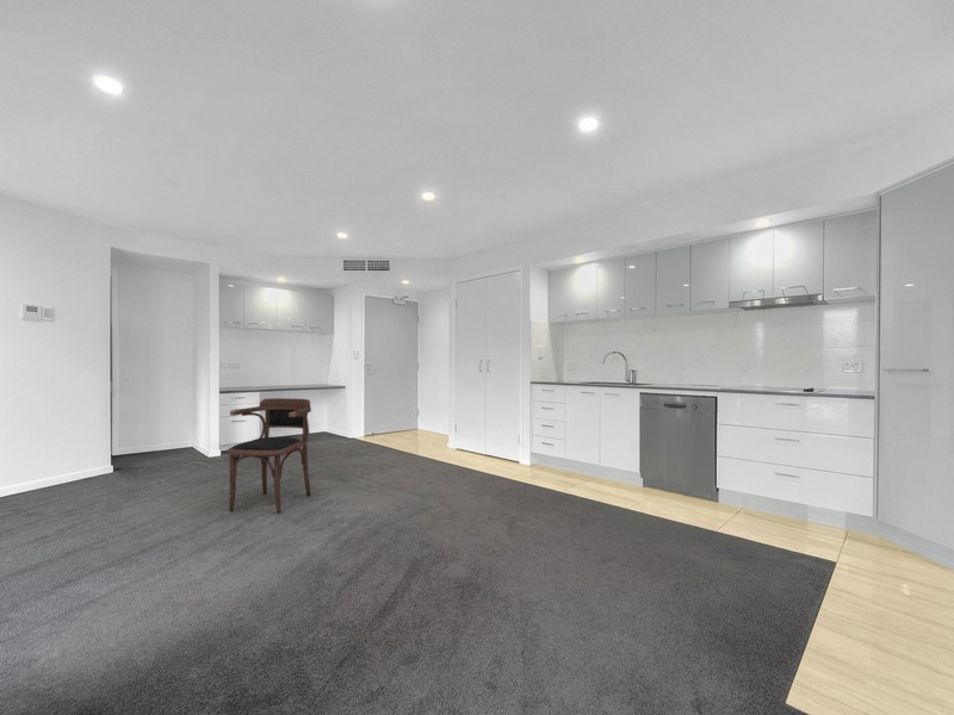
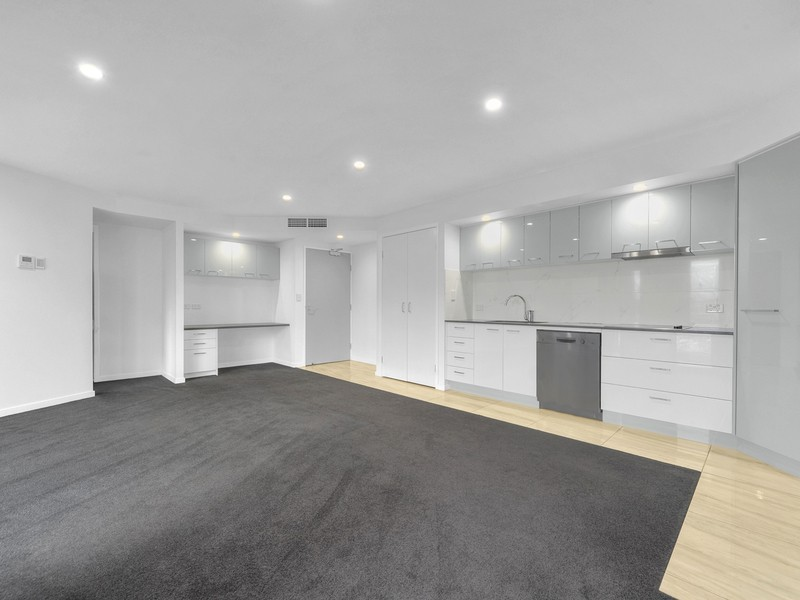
- armchair (271, 452)
